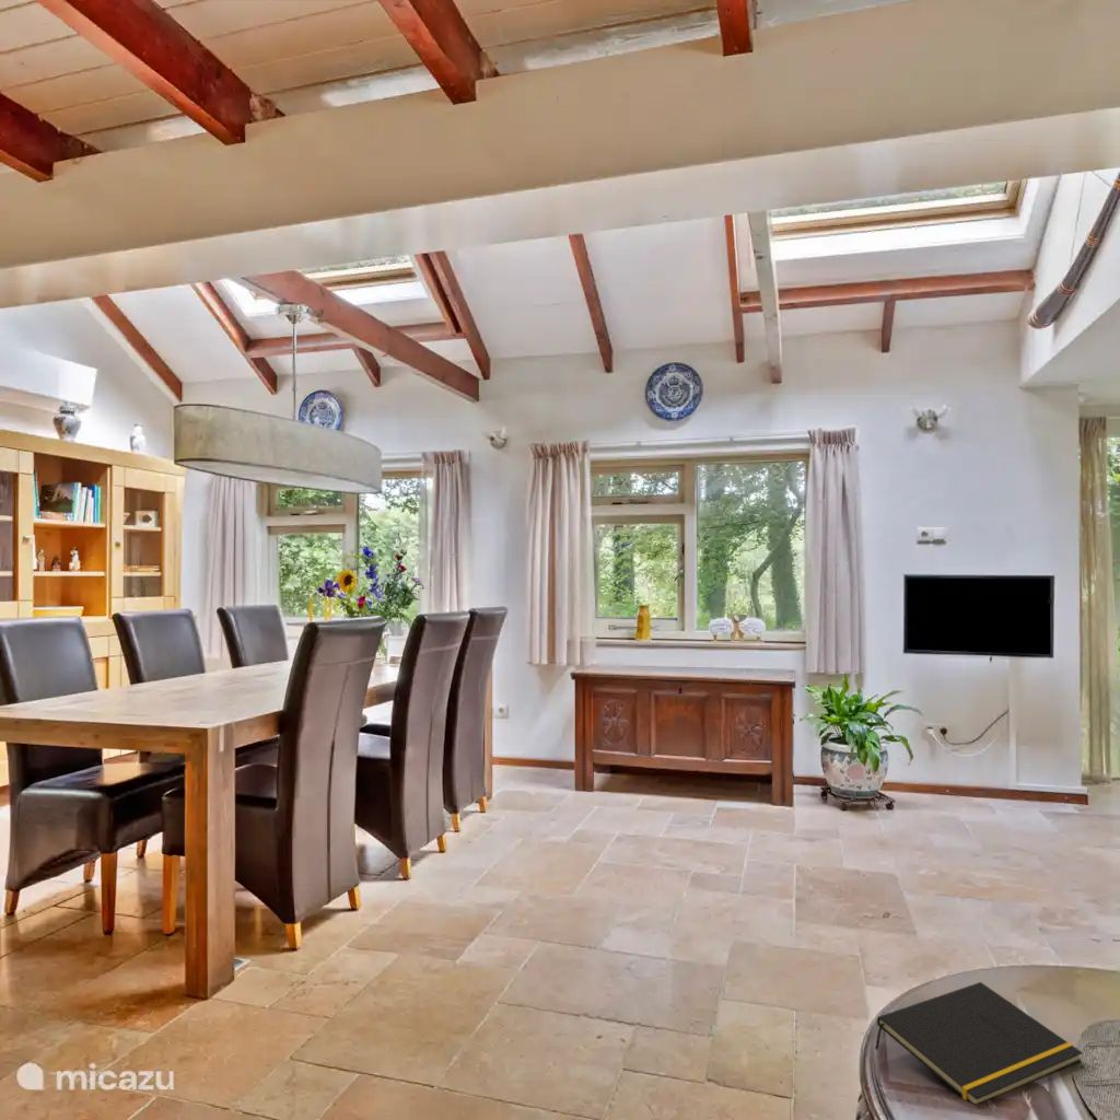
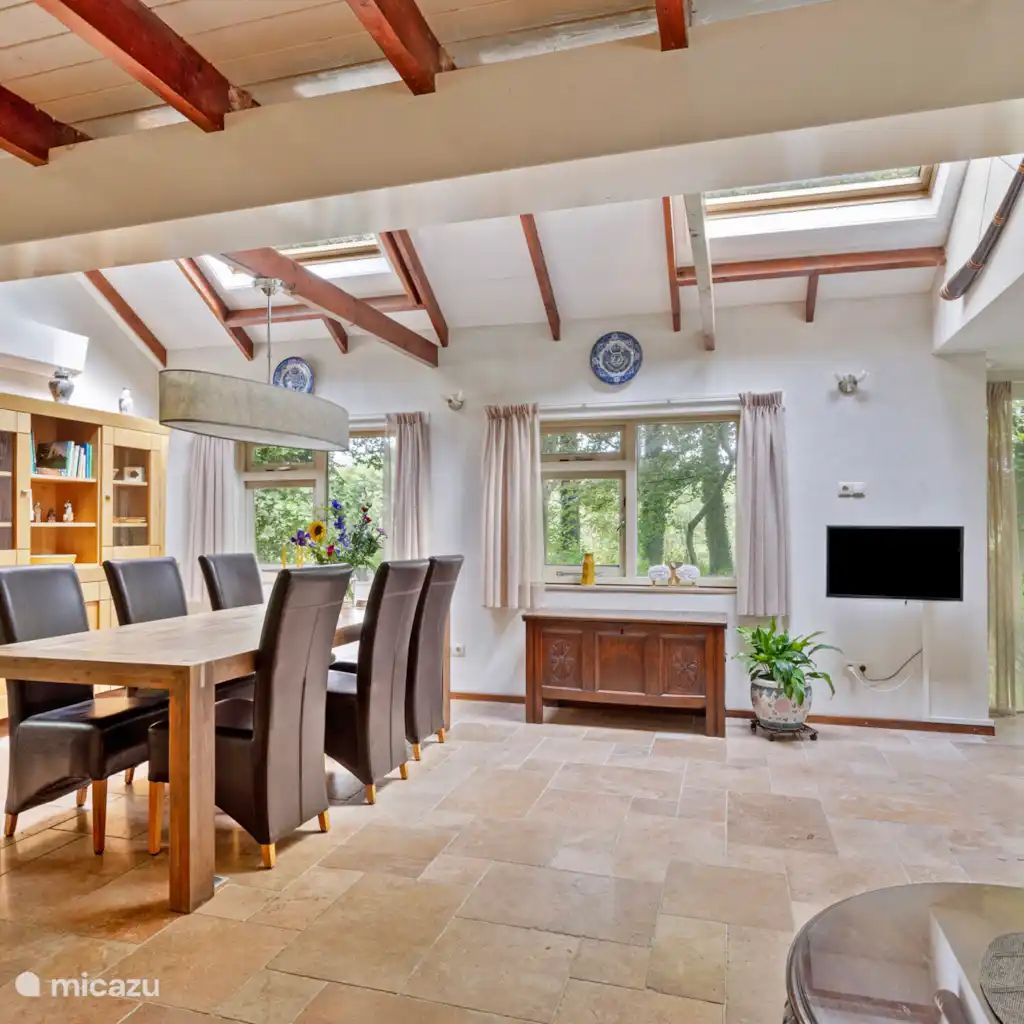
- notepad (978, 1038)
